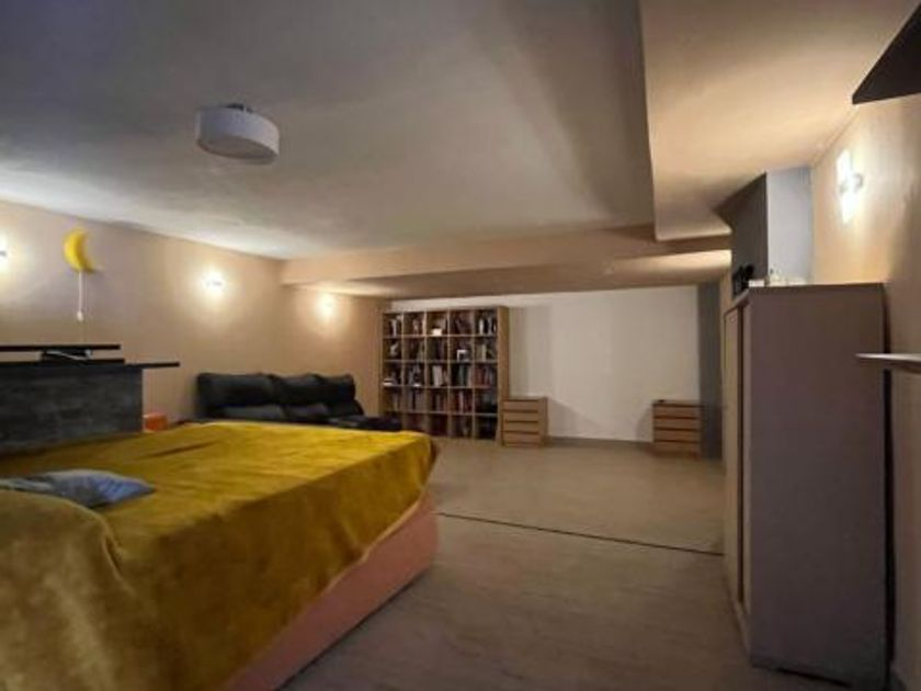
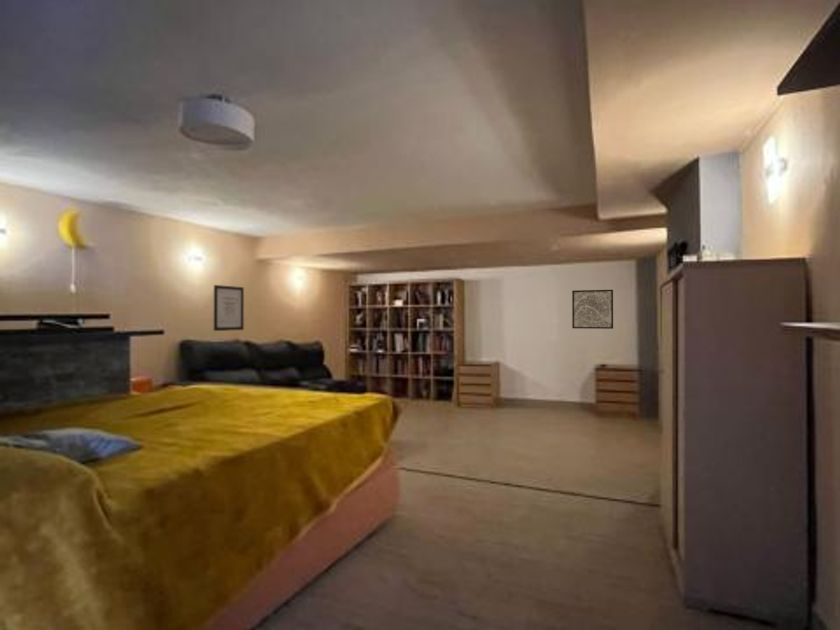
+ wall art (592, 309)
+ wall art (229, 308)
